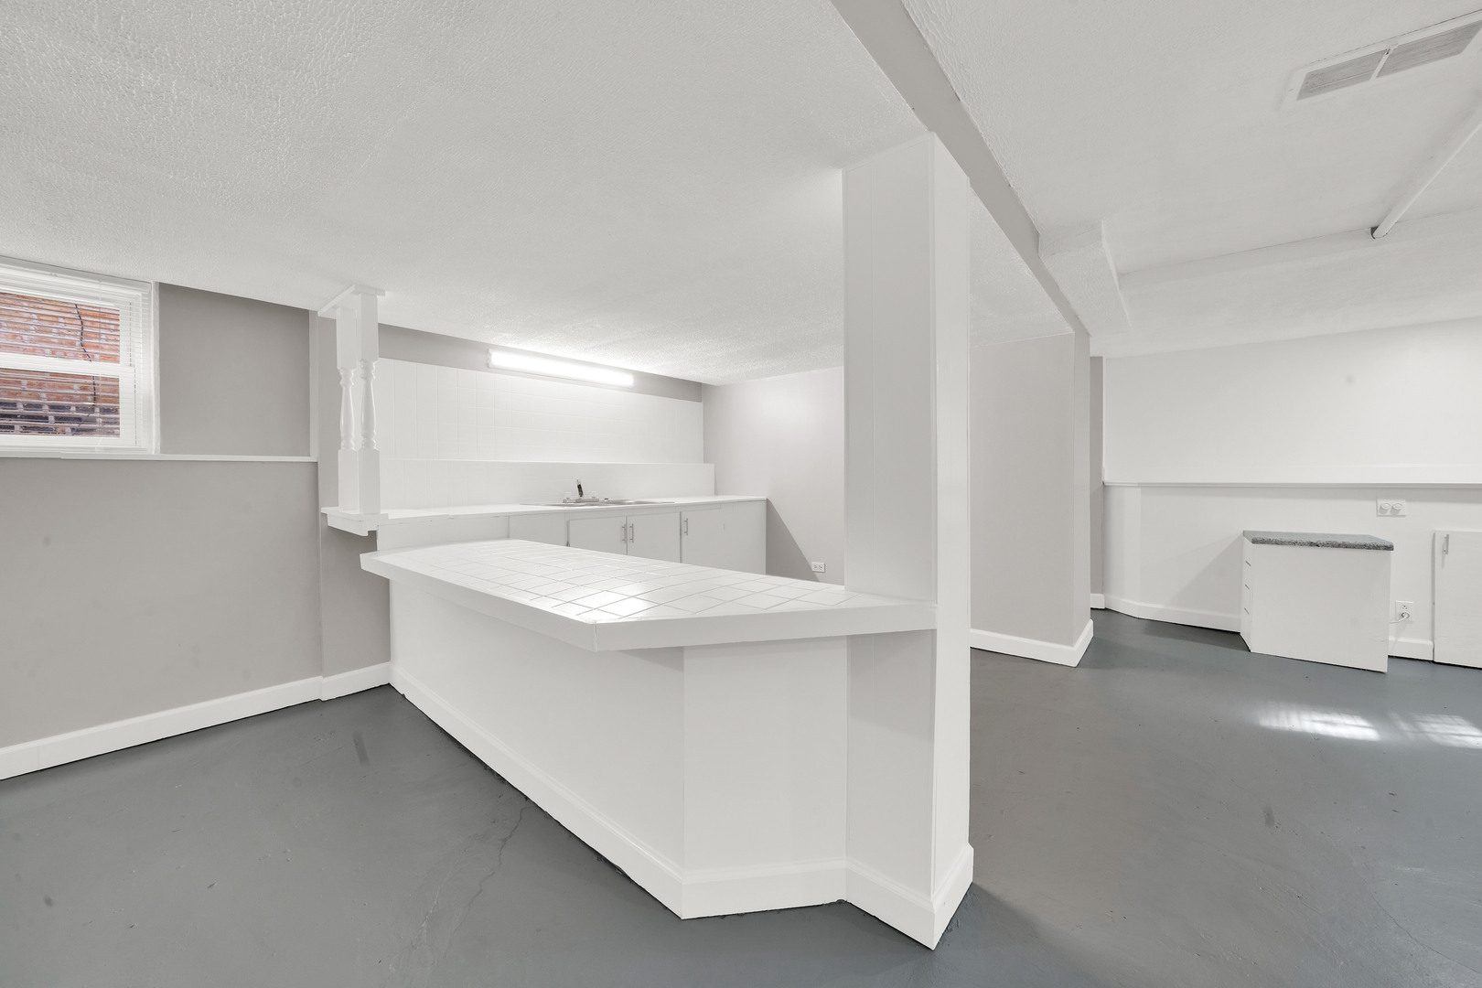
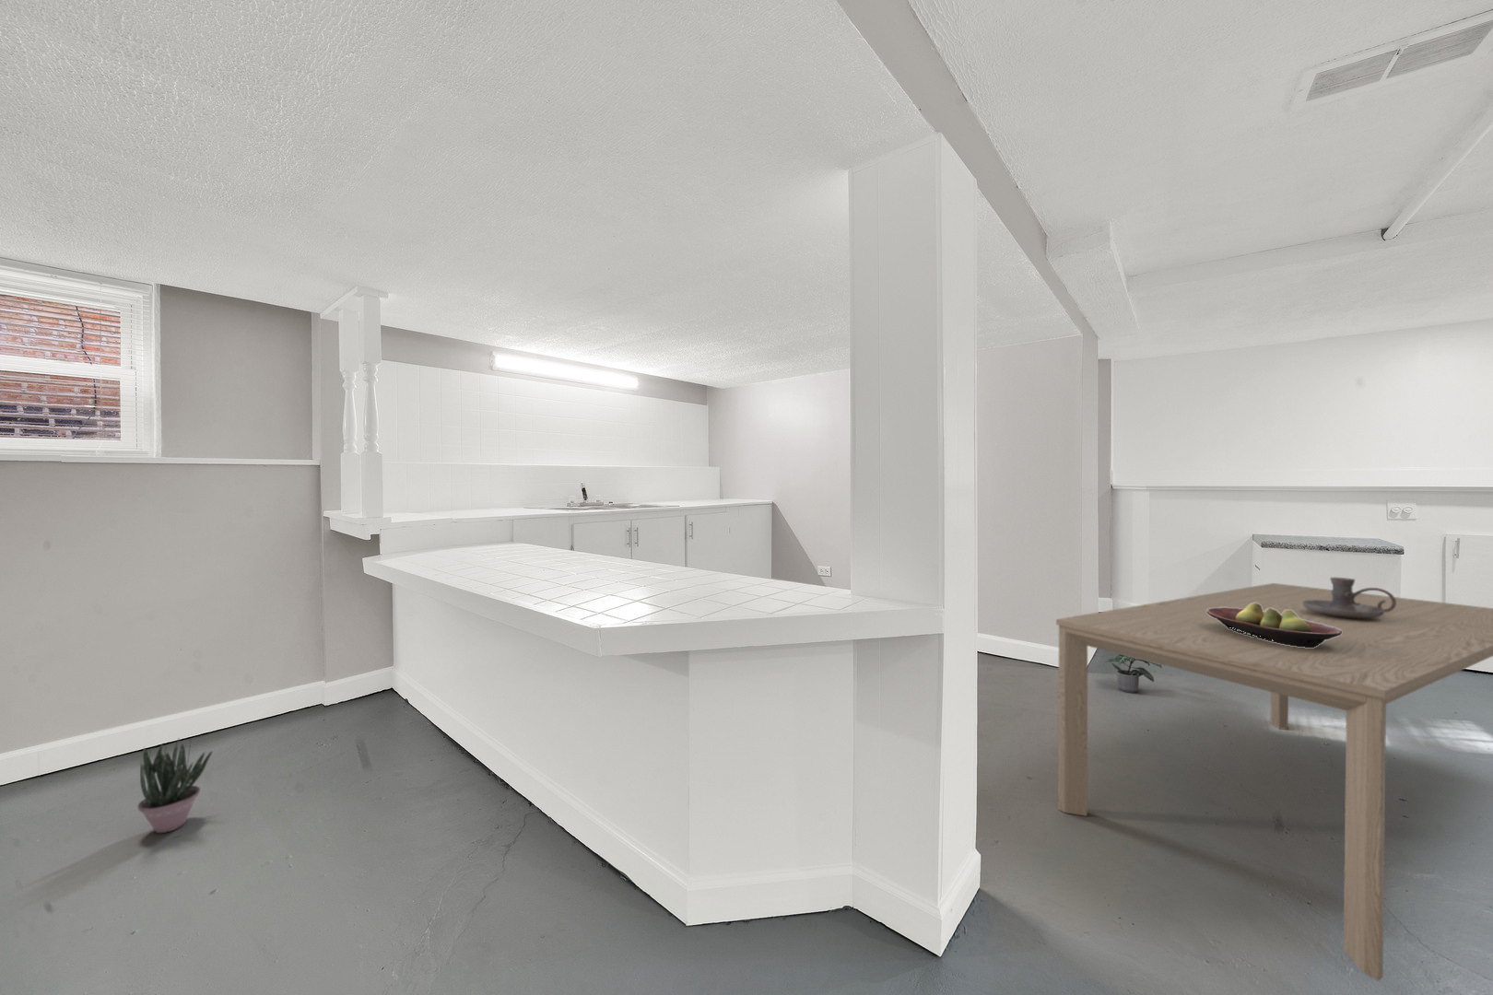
+ dining table (1310, 701)
+ fruit bowl (1269, 620)
+ potted plant (172, 783)
+ candle holder (1350, 597)
+ potted plant (1133, 671)
